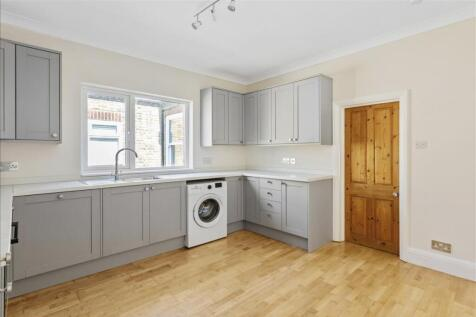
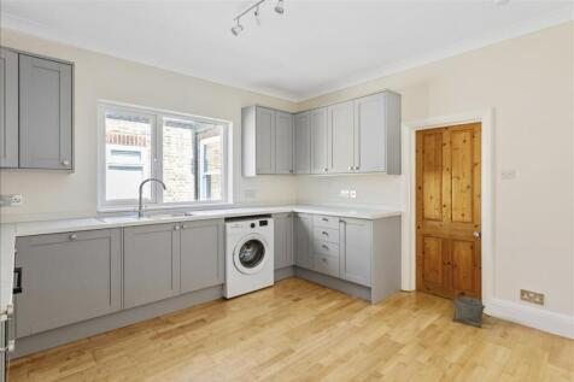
+ bucket (468, 310)
